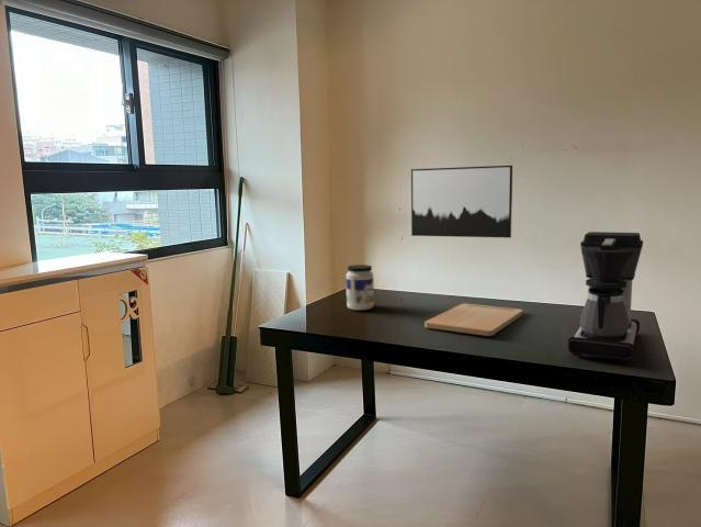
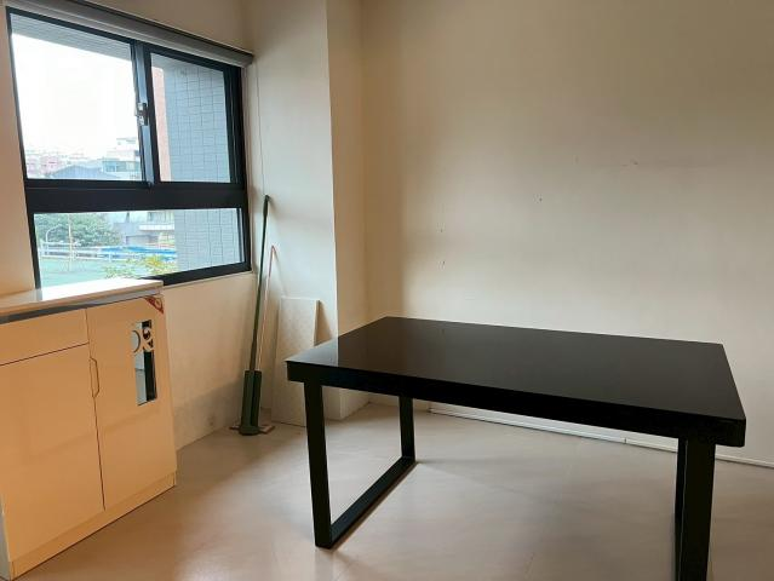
- jar (360, 287)
- coffee maker (607, 291)
- cutting board (475, 317)
- wall art (460, 202)
